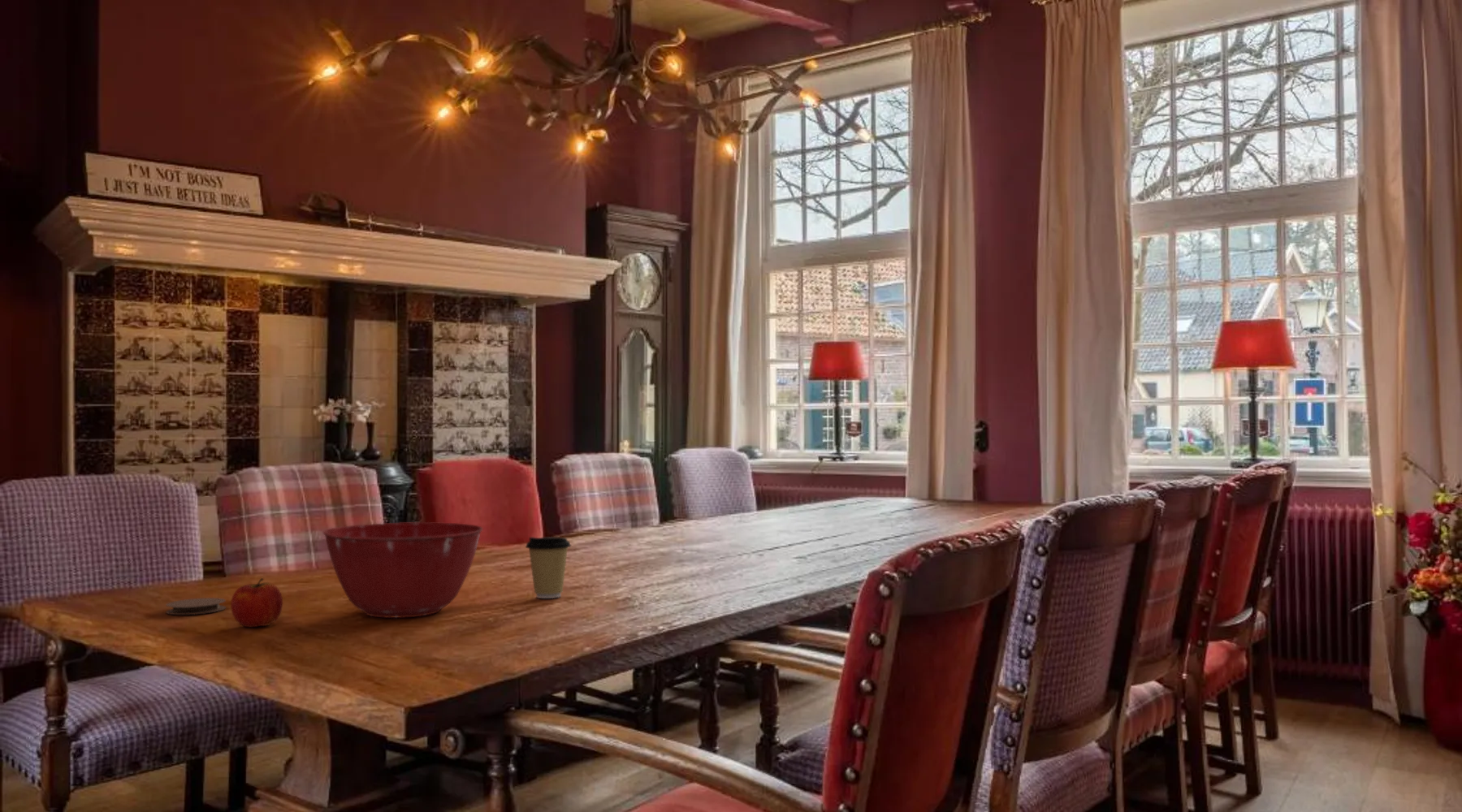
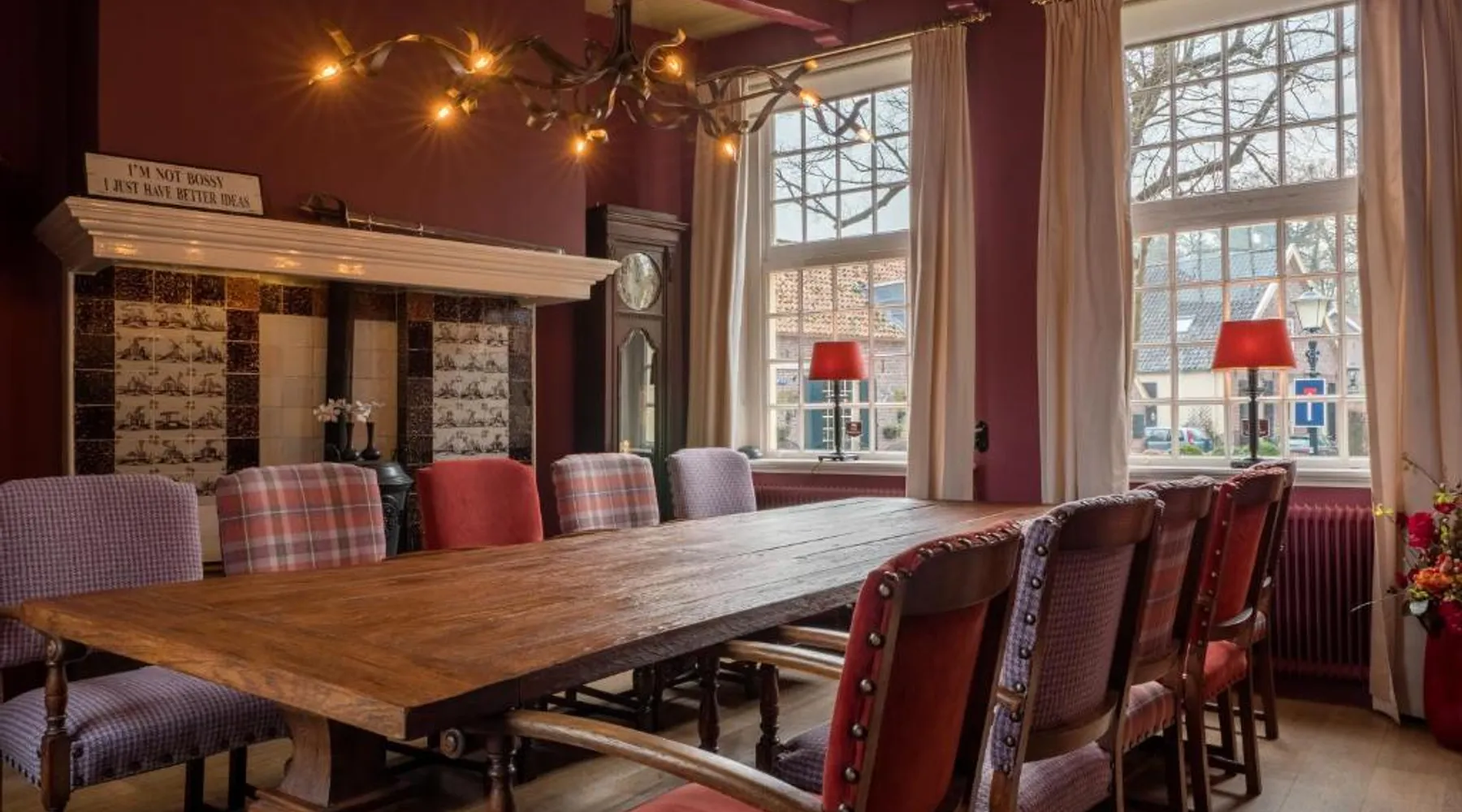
- coffee cup (548, 566)
- mixing bowl (404, 569)
- fruit (257, 602)
- coaster (196, 606)
